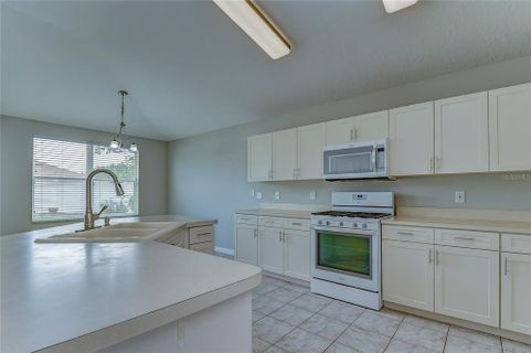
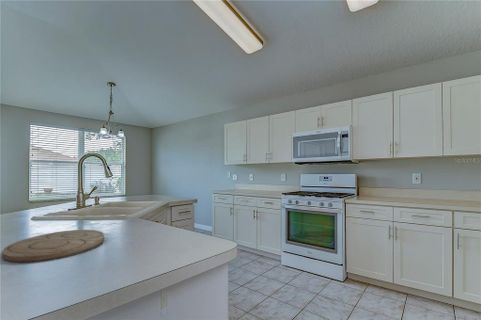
+ cutting board (58, 243)
